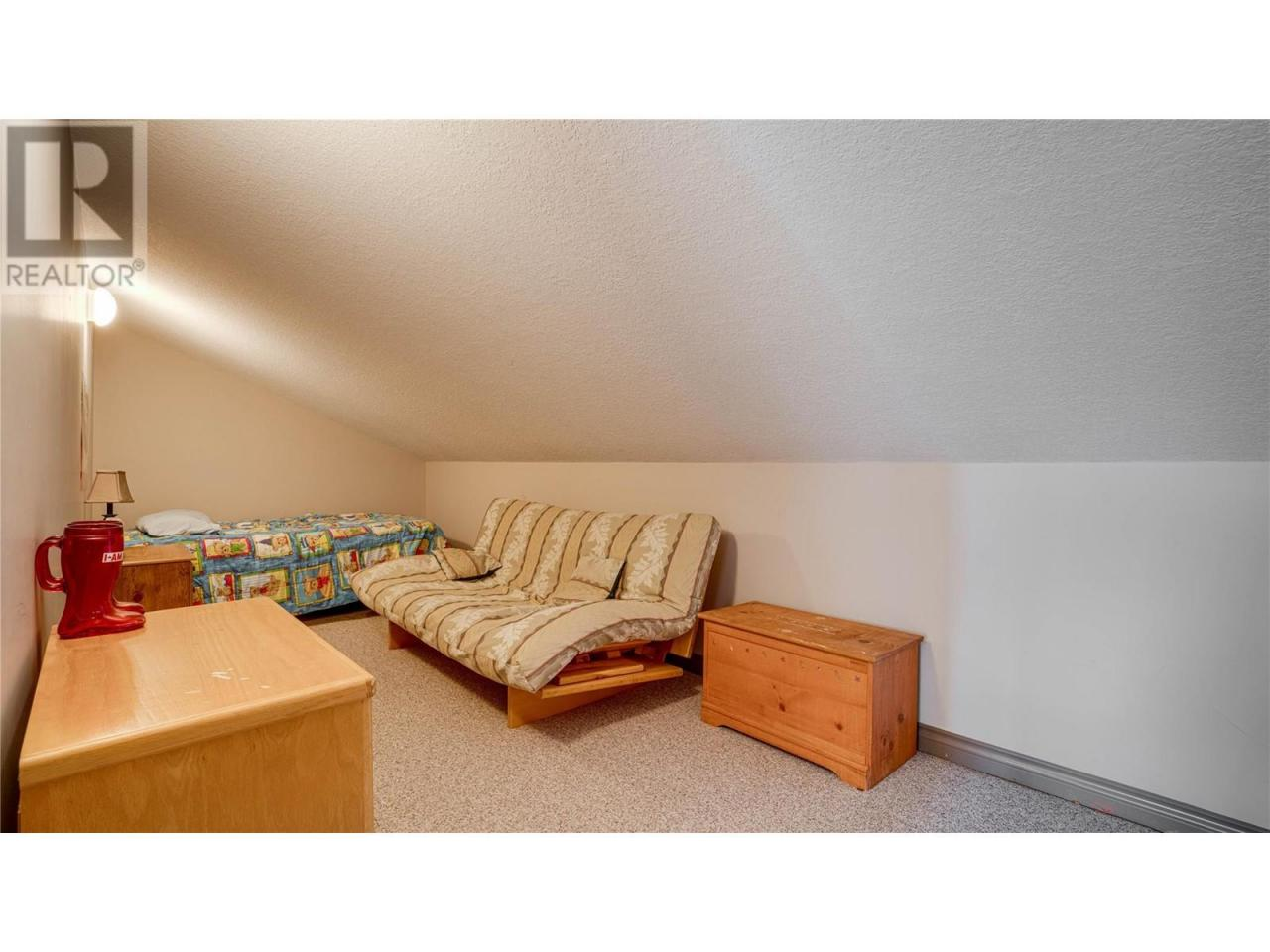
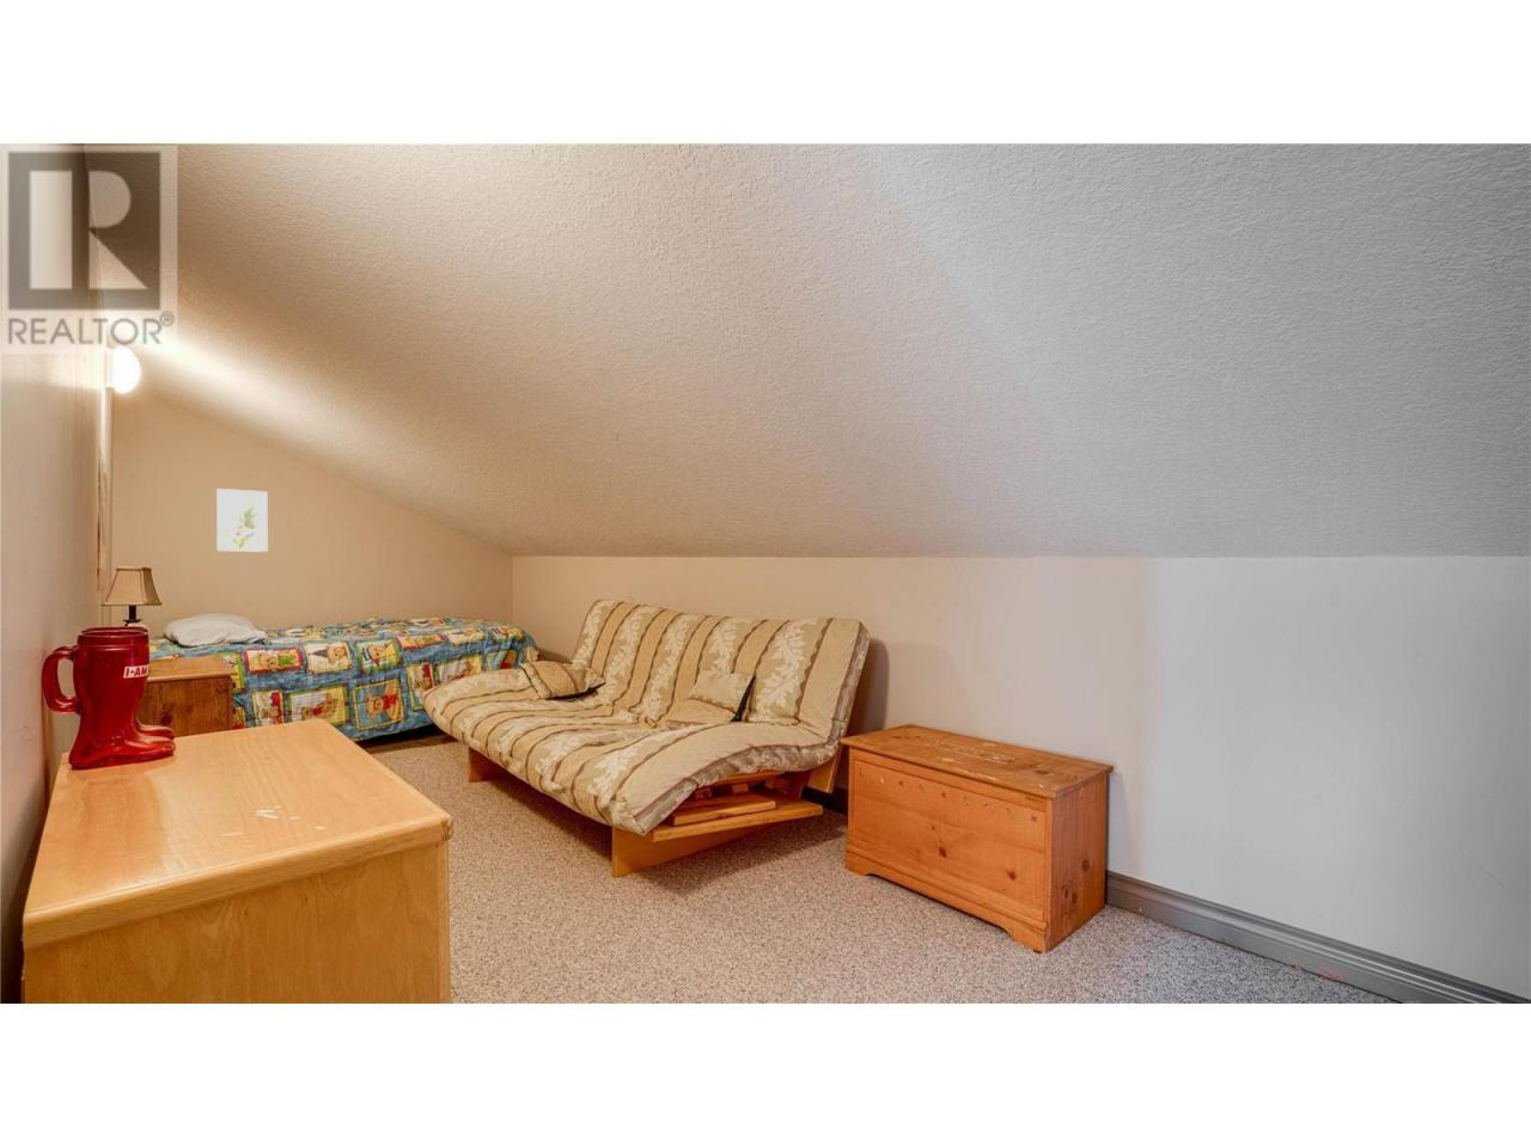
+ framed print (241, 519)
